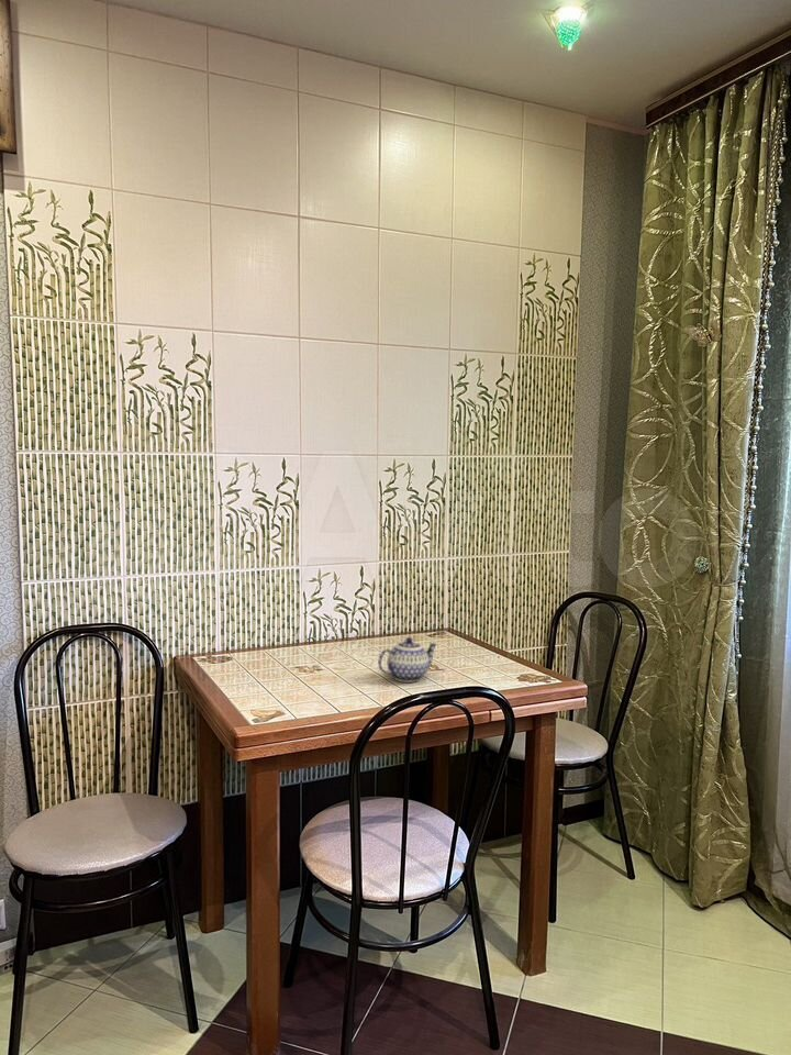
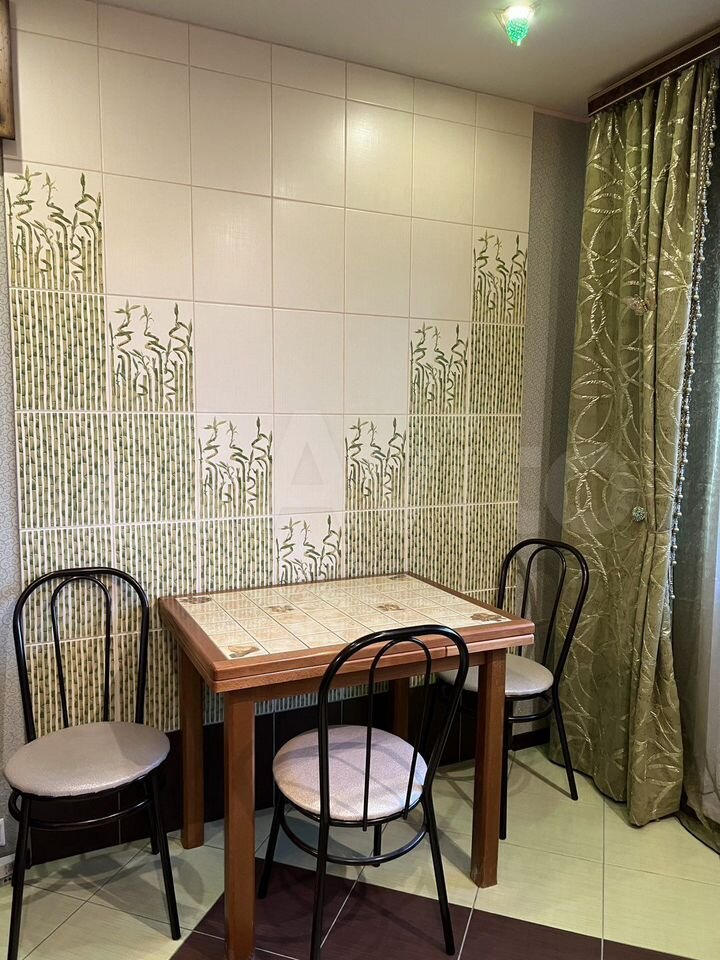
- teapot (408, 657)
